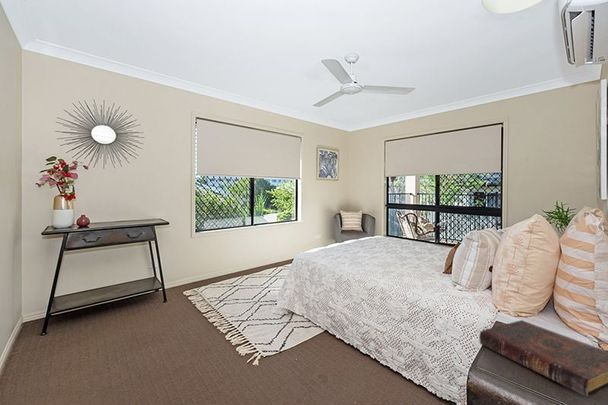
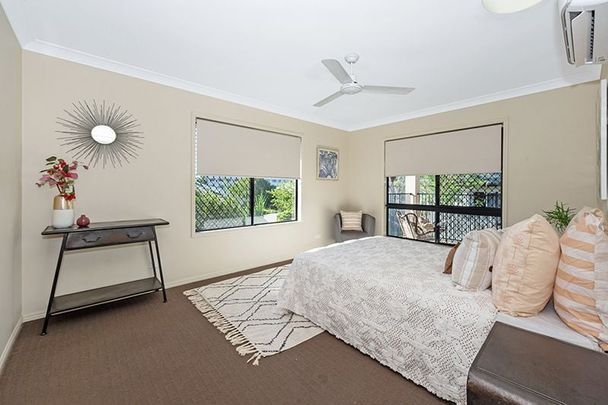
- book (547, 351)
